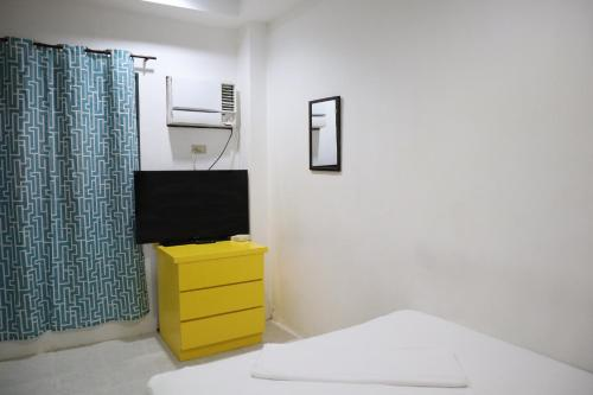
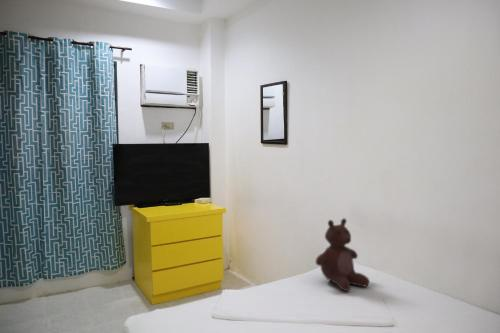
+ teddy bear (343, 252)
